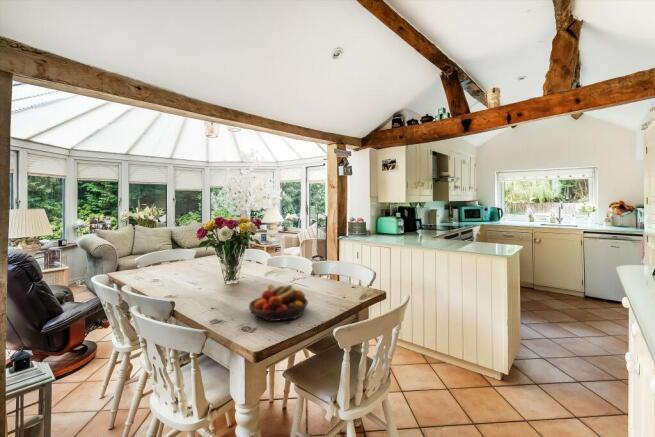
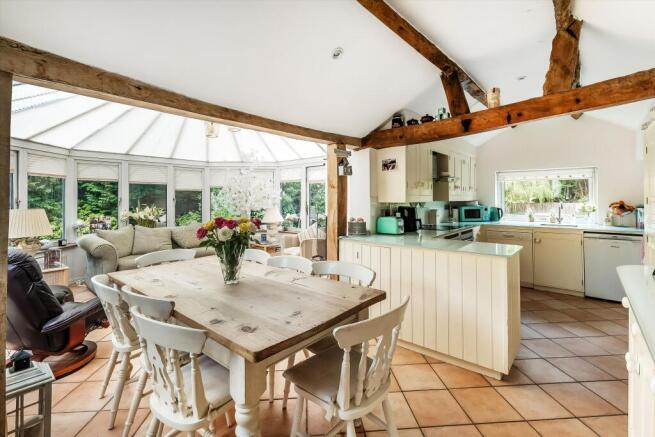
- fruit bowl (278, 299)
